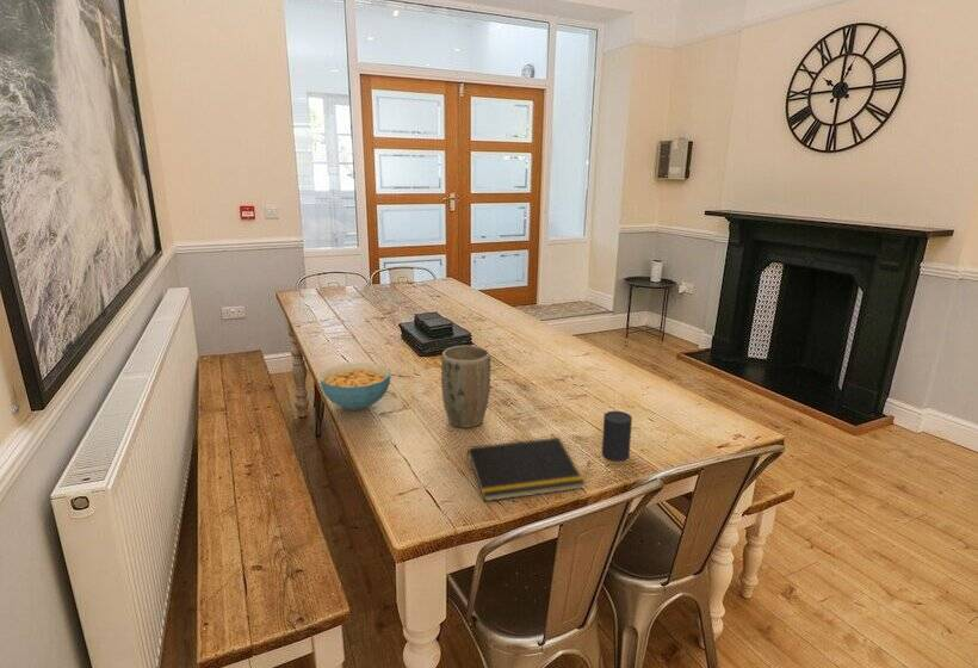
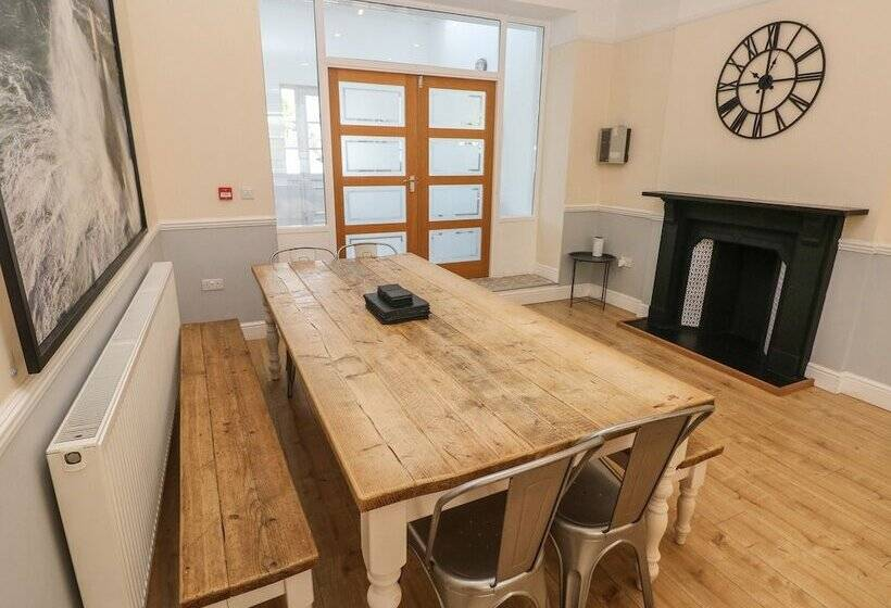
- cereal bowl (355, 390)
- plant pot (465, 386)
- cup (617, 435)
- notepad (524, 466)
